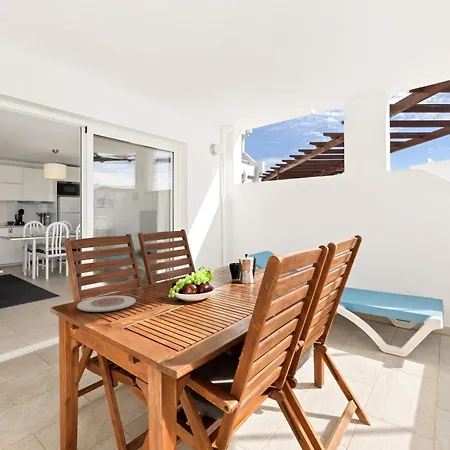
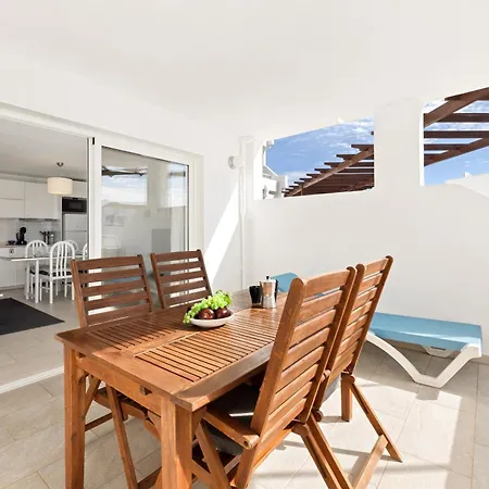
- plate (107, 302)
